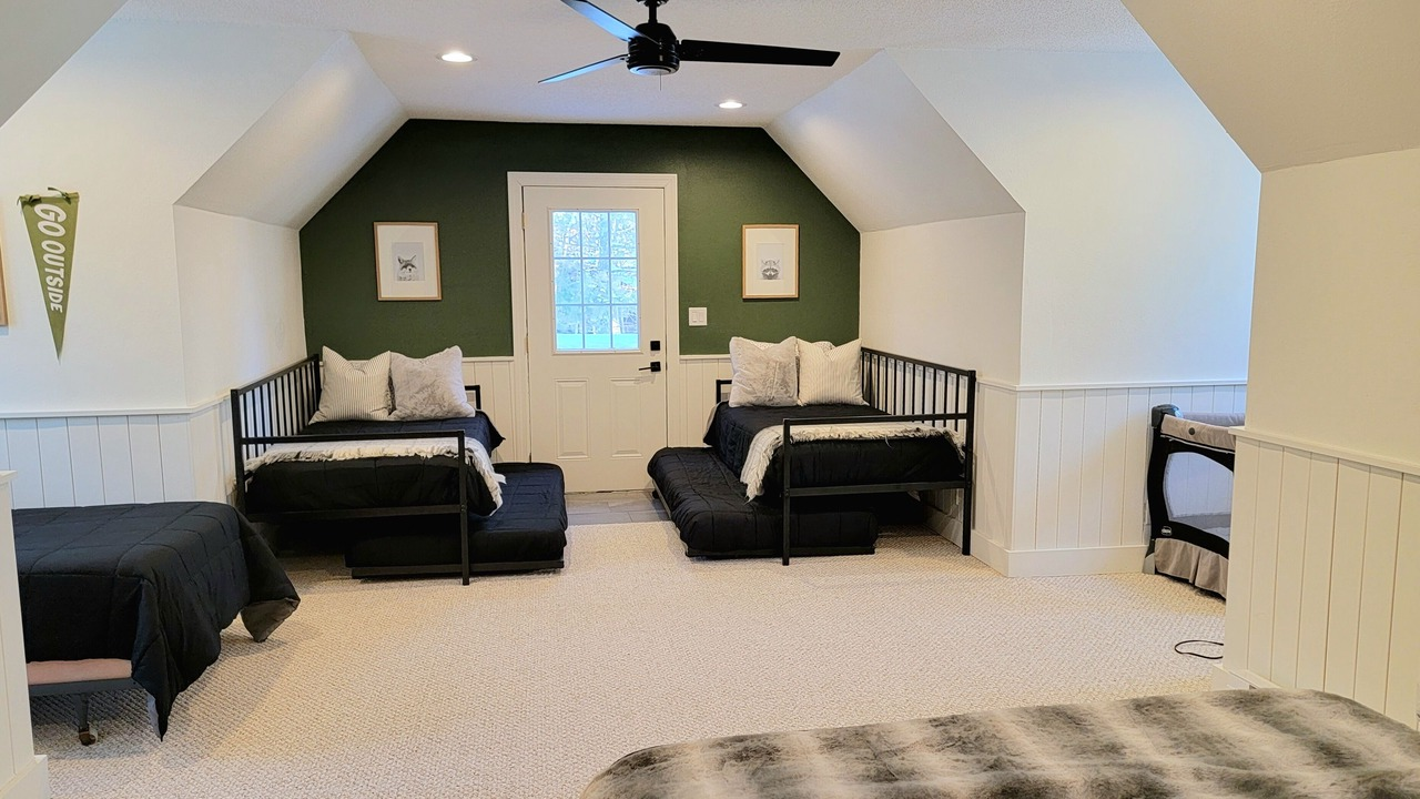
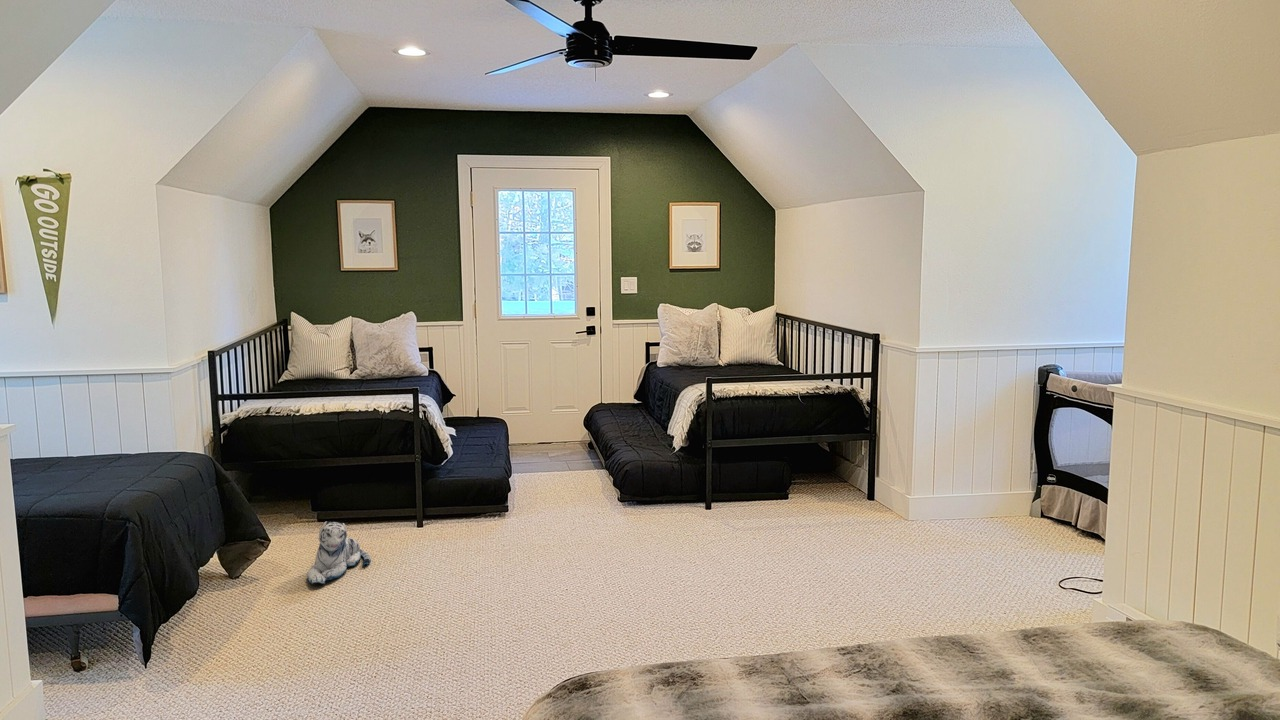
+ plush toy (338, 544)
